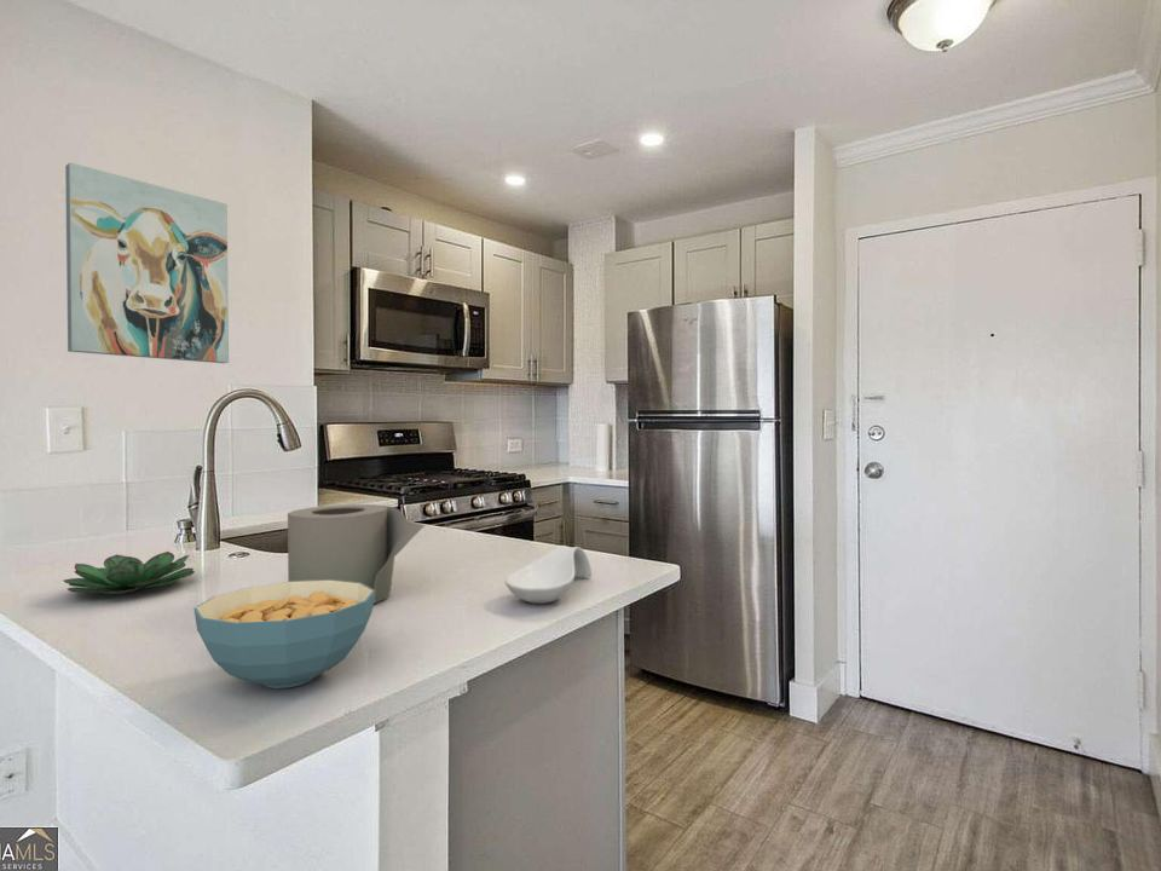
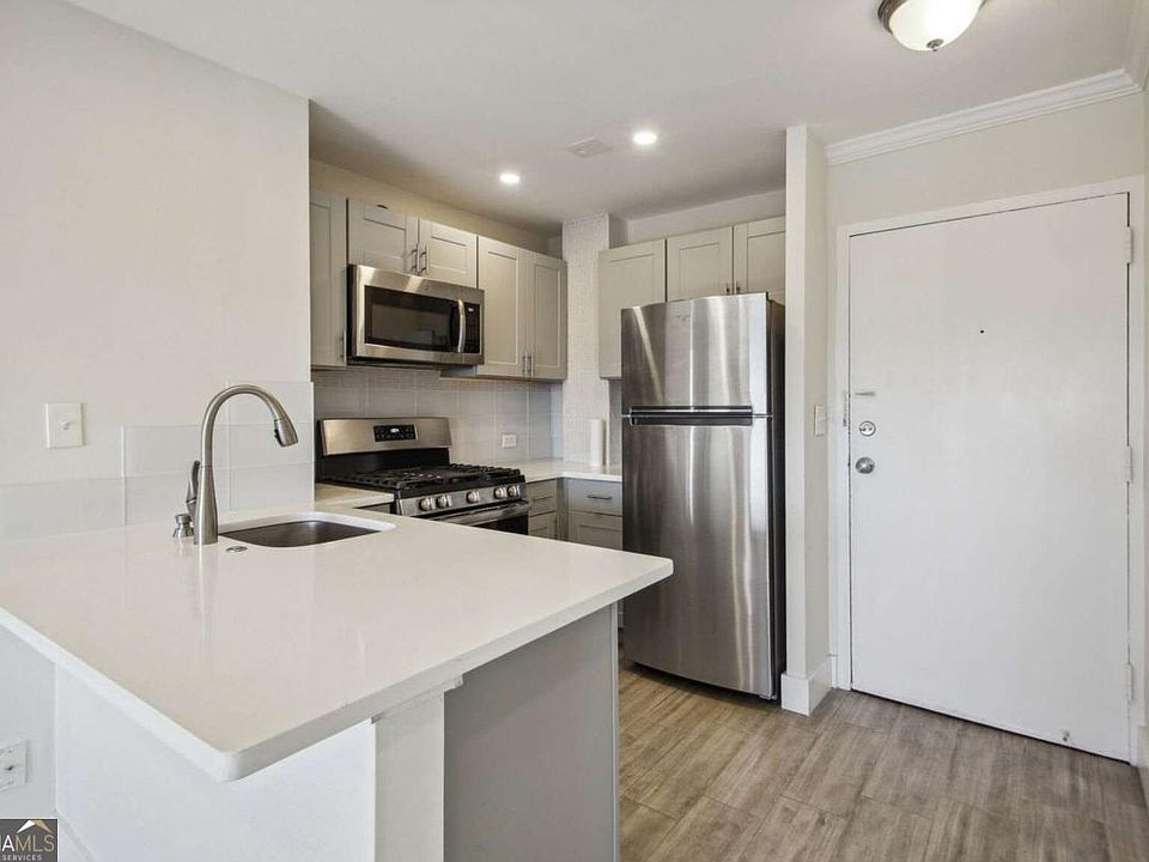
- cereal bowl (289, 639)
- spoon rest (554, 571)
- succulent plant (132, 572)
- wall art (154, 271)
- toilet paper roll (357, 555)
